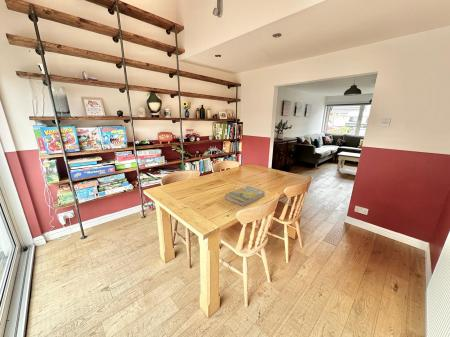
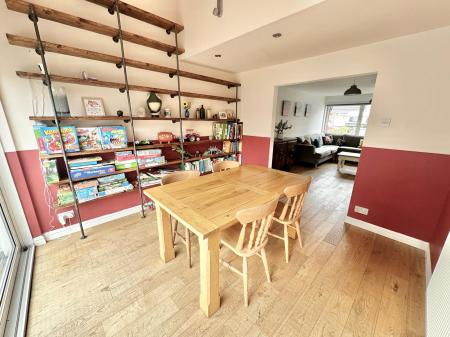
- book (245, 194)
